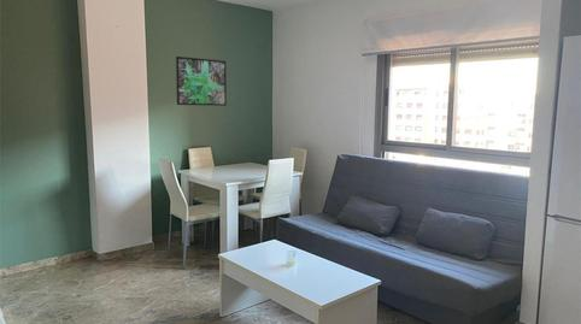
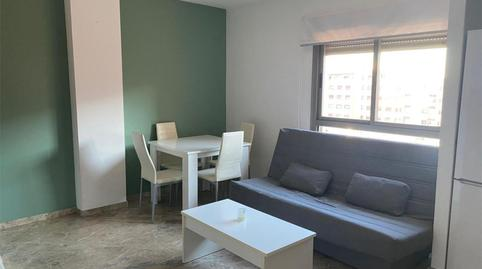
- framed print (201, 82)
